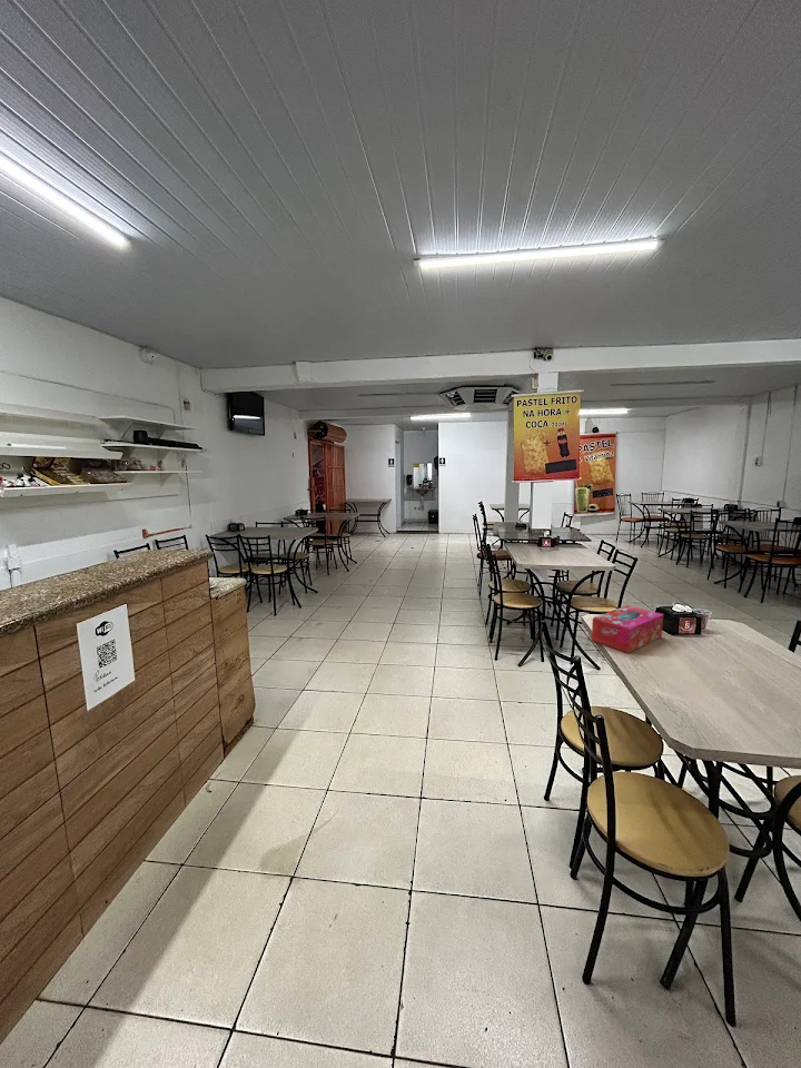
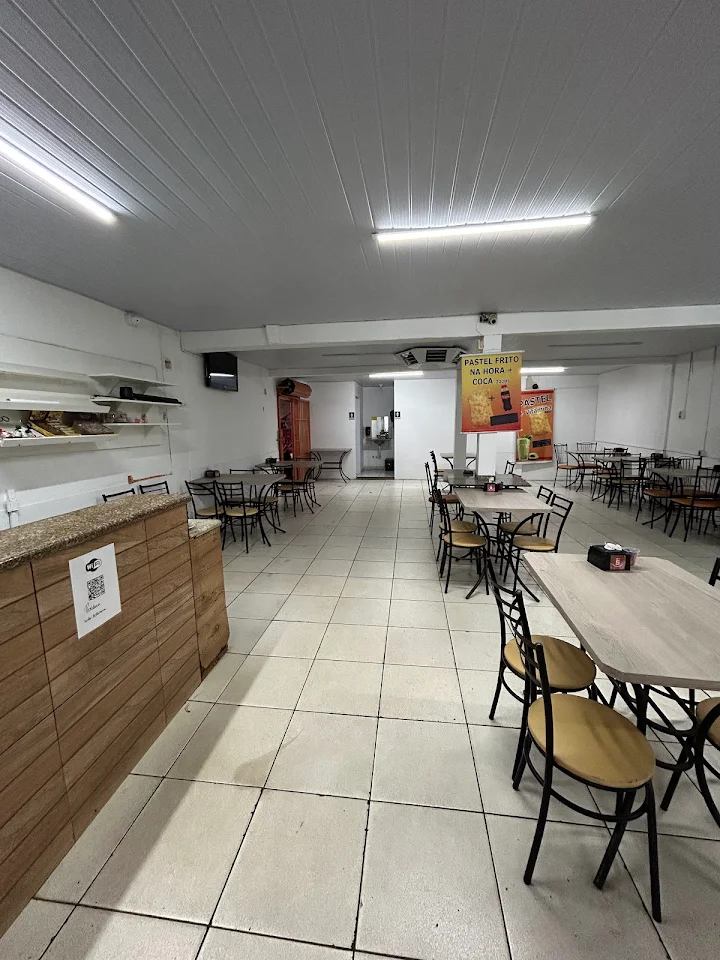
- tissue box (627, 626)
